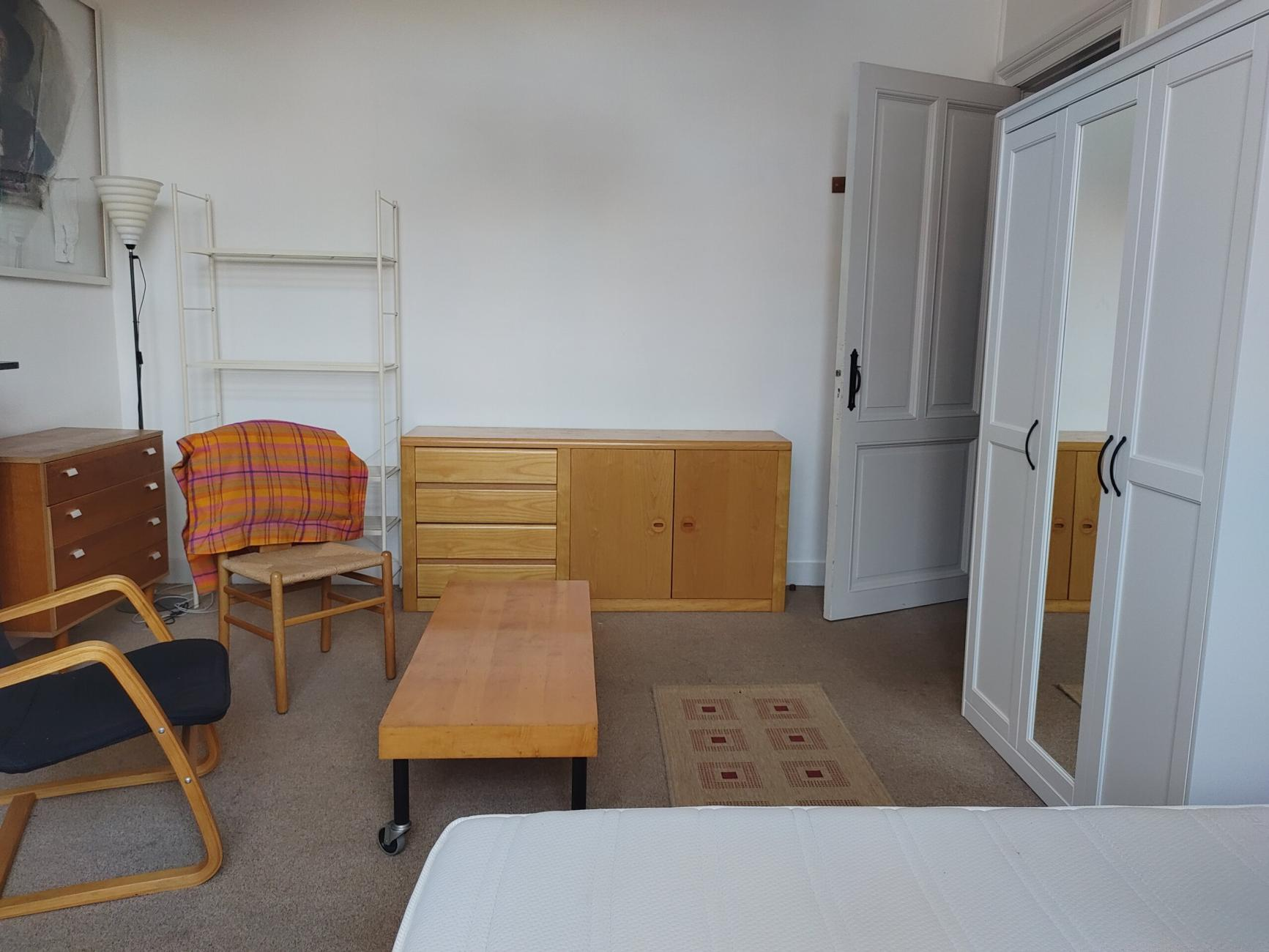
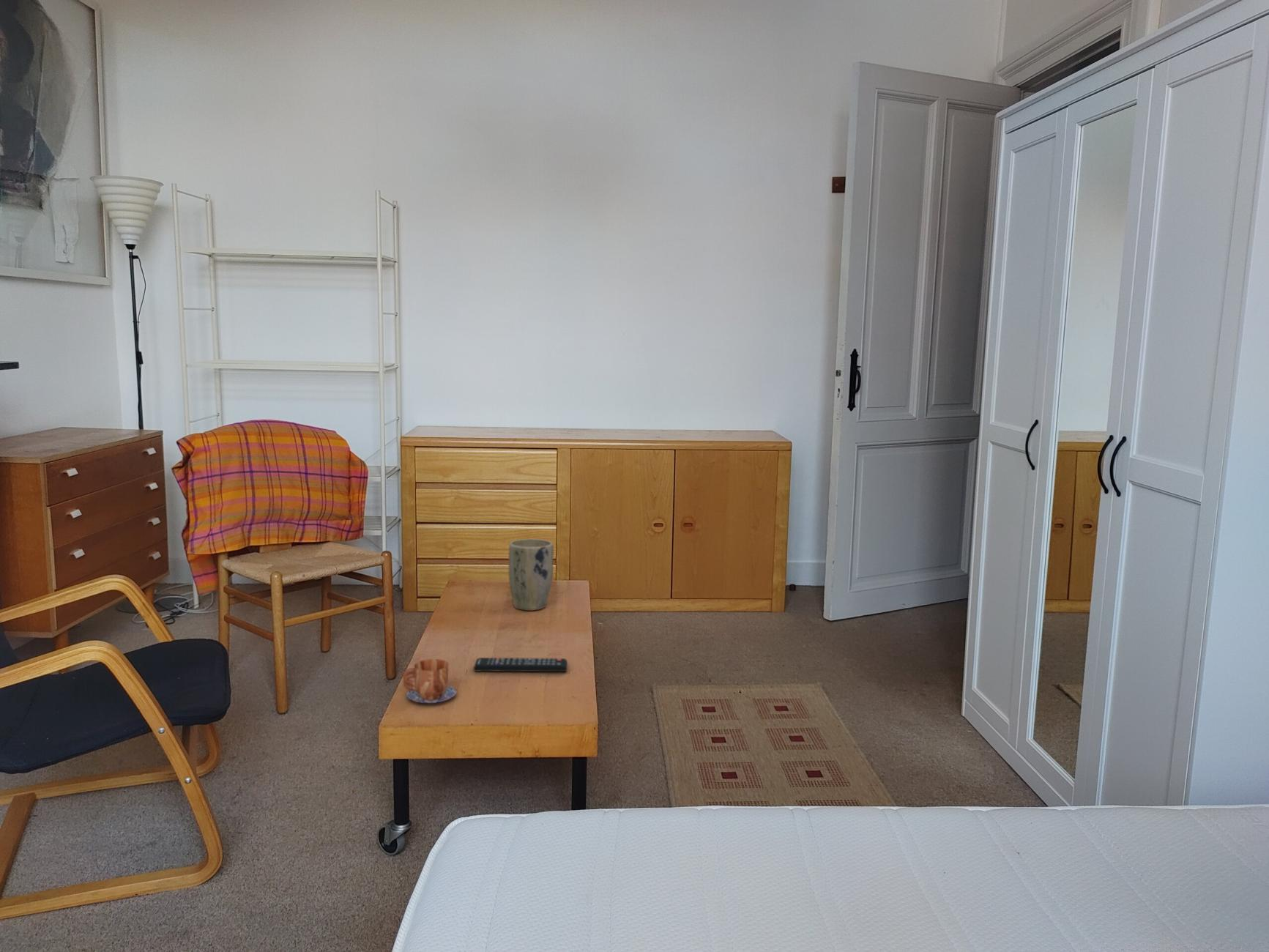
+ plant pot (530, 574)
+ mug (430, 681)
+ remote control (521, 665)
